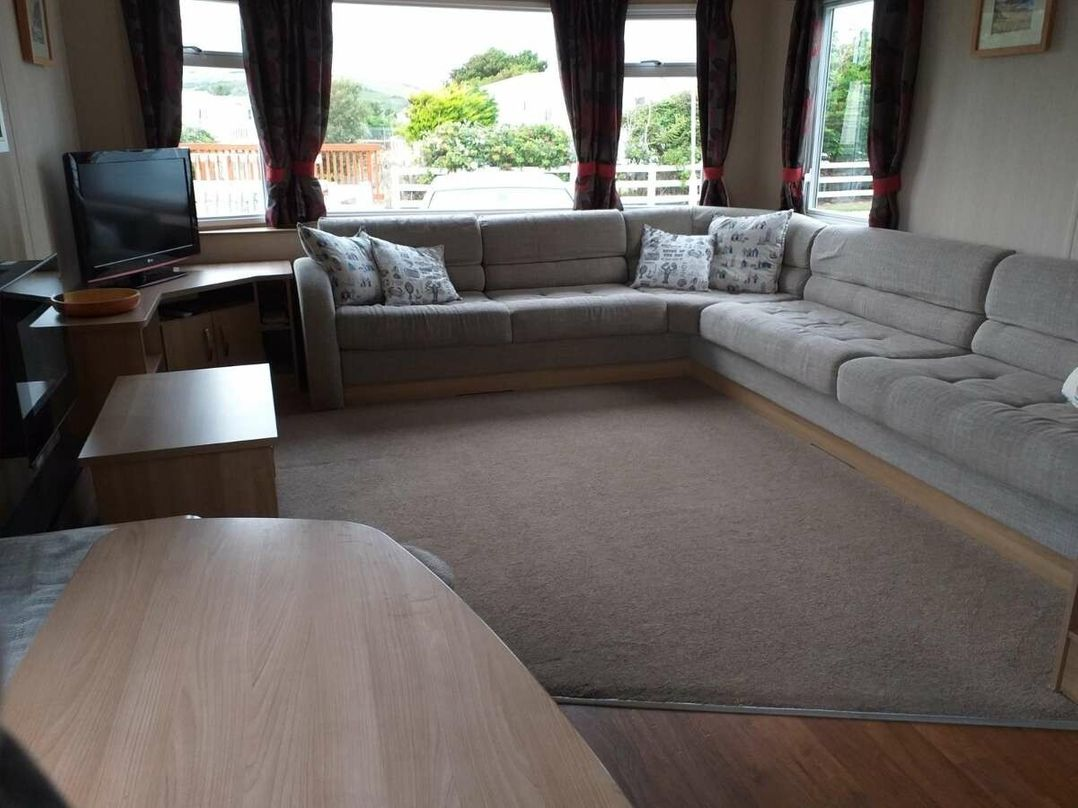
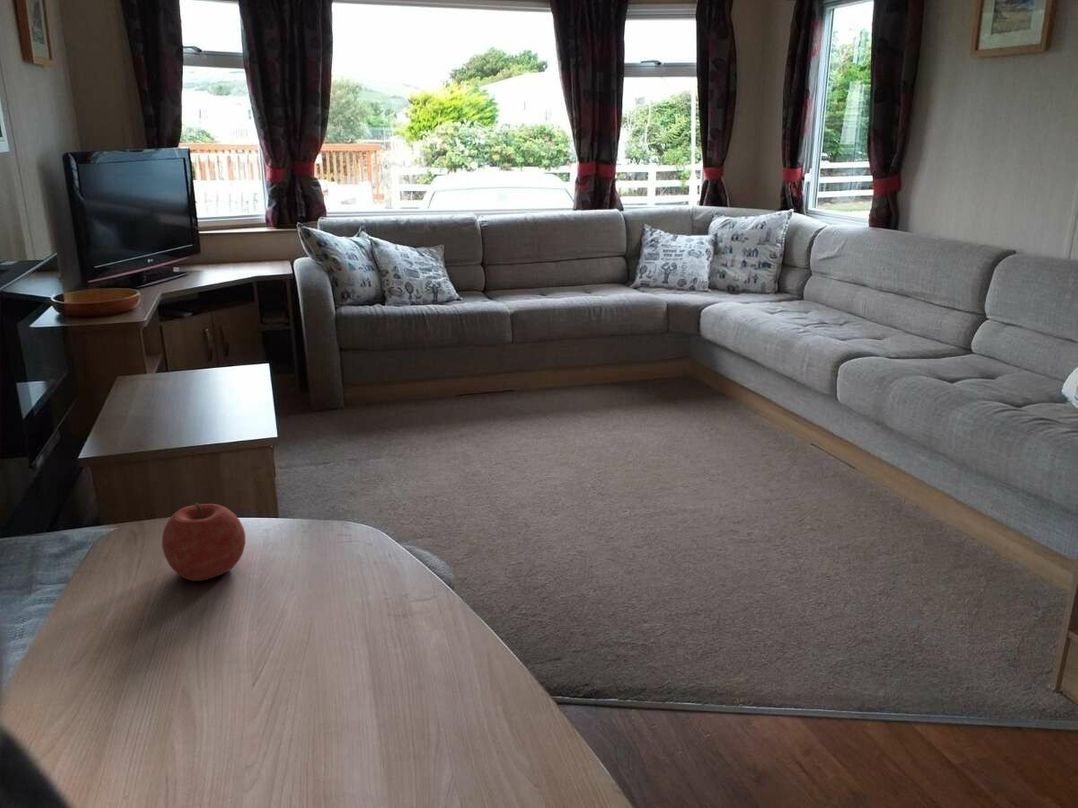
+ fruit (201, 536)
